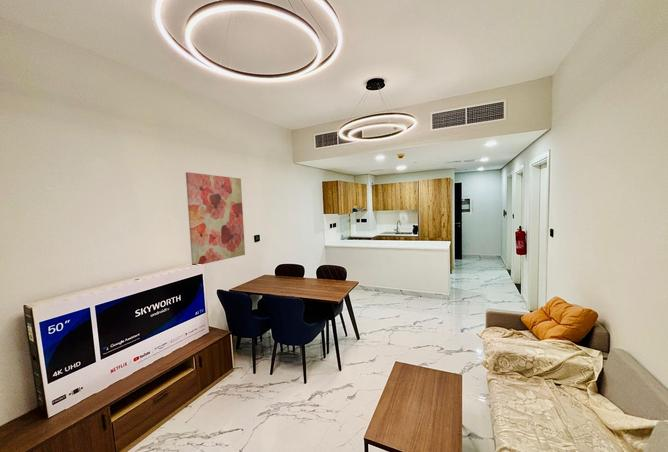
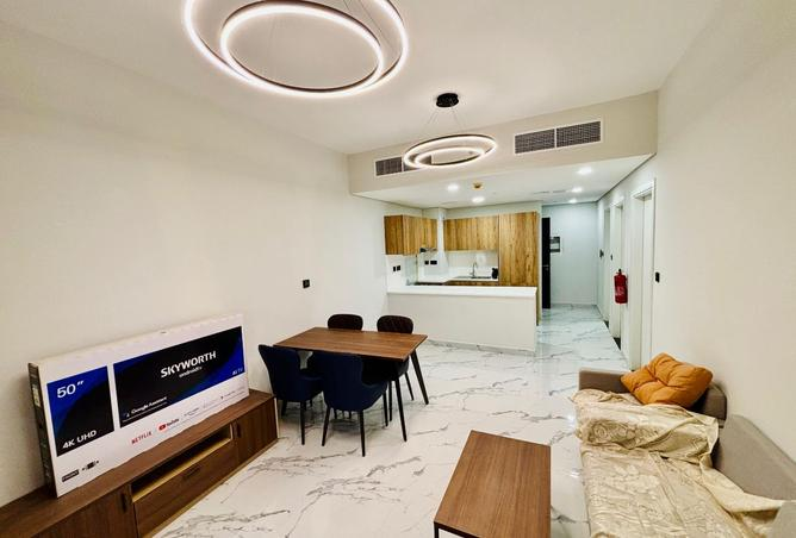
- wall art (218, 218)
